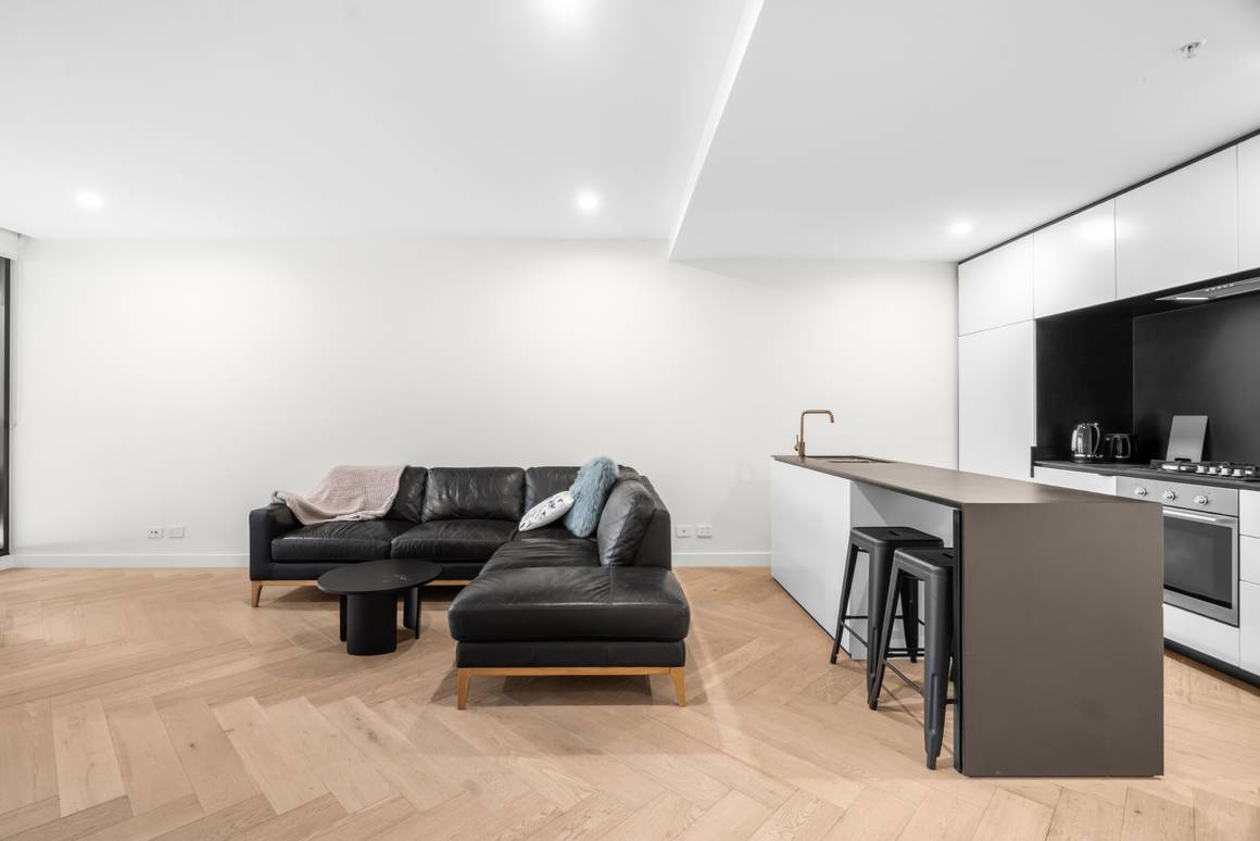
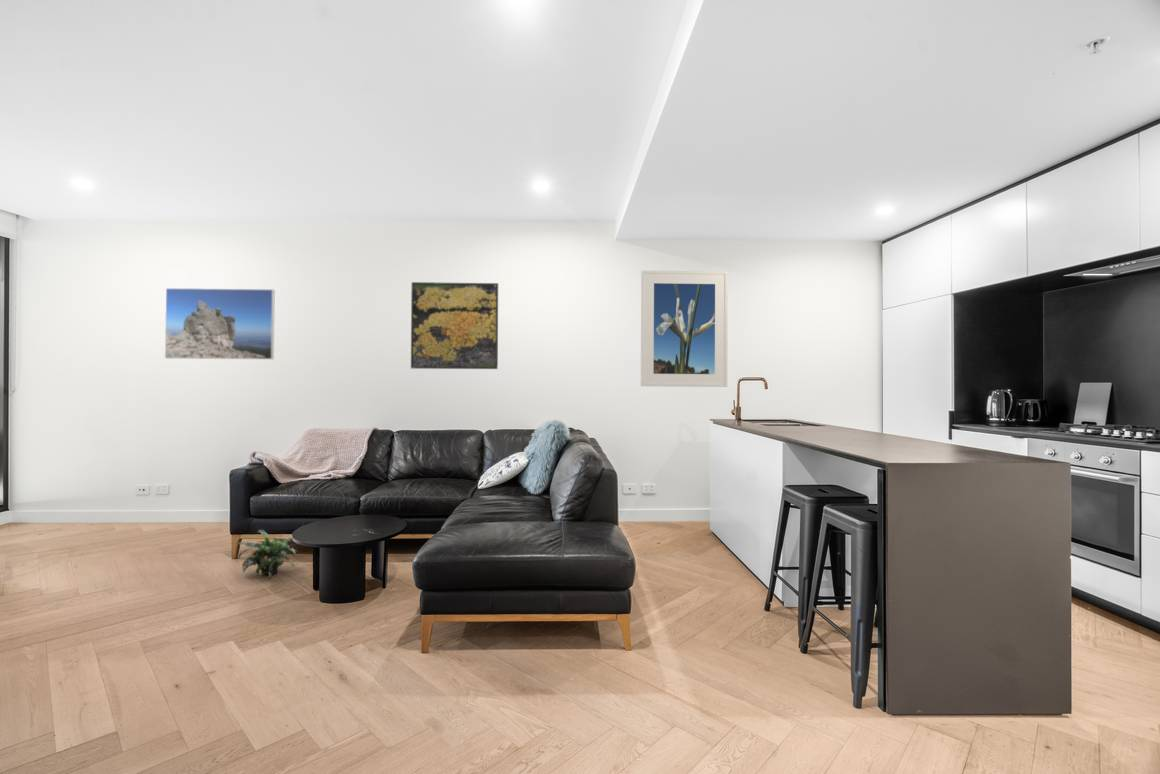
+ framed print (454, 325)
+ potted plant (269, 551)
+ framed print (684, 328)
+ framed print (220, 323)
